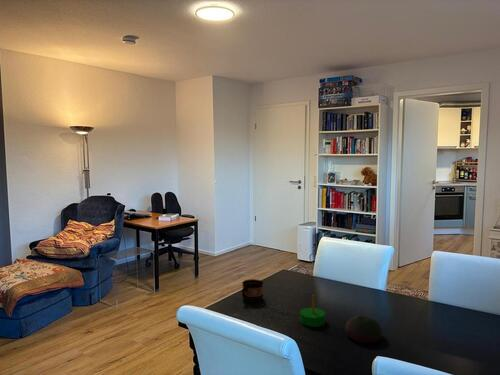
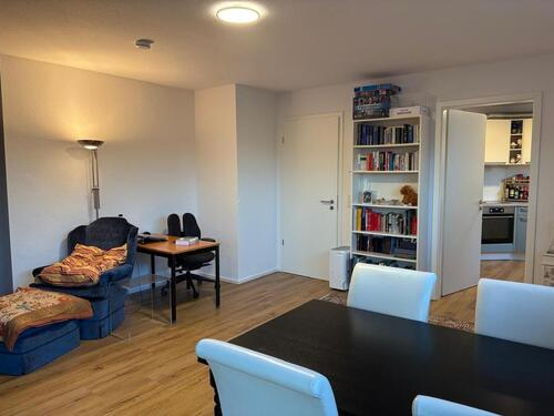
- candle (312, 306)
- cup (251, 291)
- bowl (364, 325)
